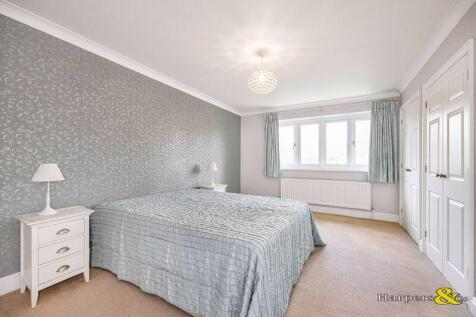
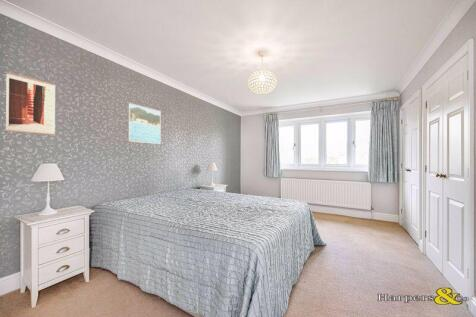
+ wall art (32, 105)
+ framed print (145, 125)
